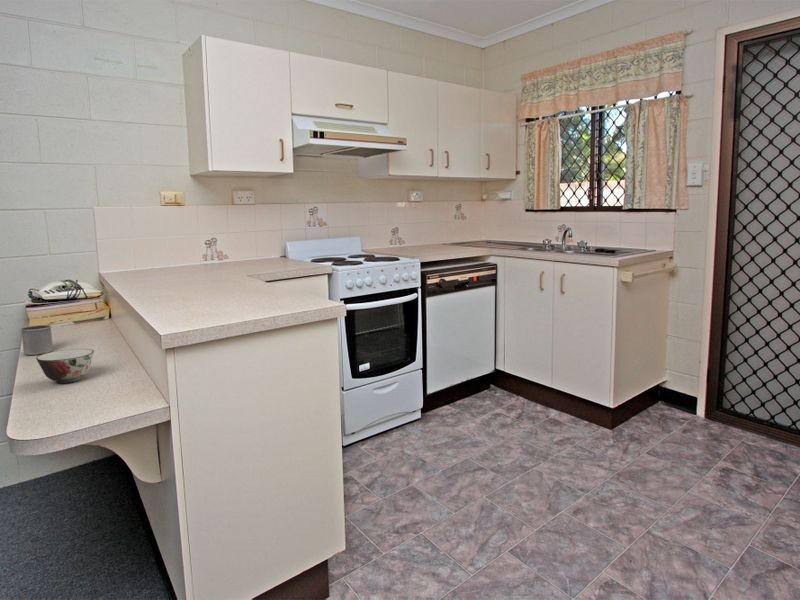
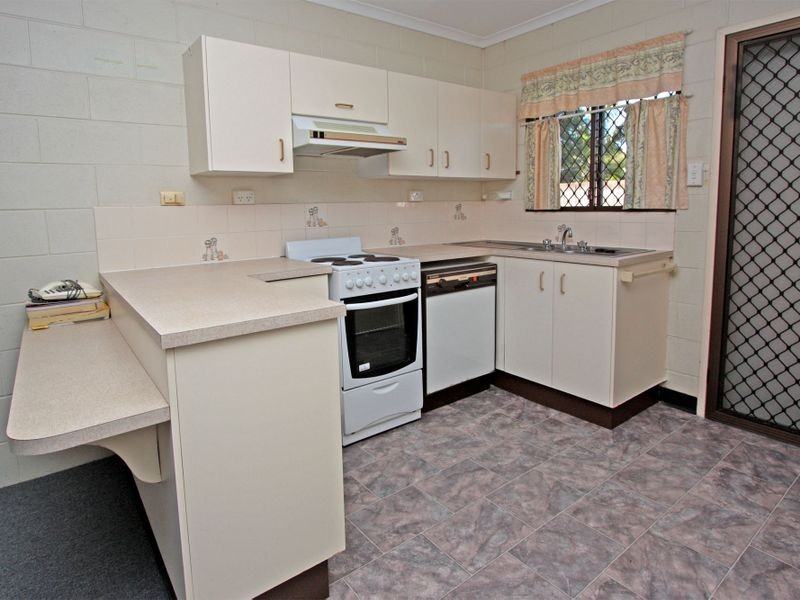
- mug (37, 339)
- soup bowl (67, 367)
